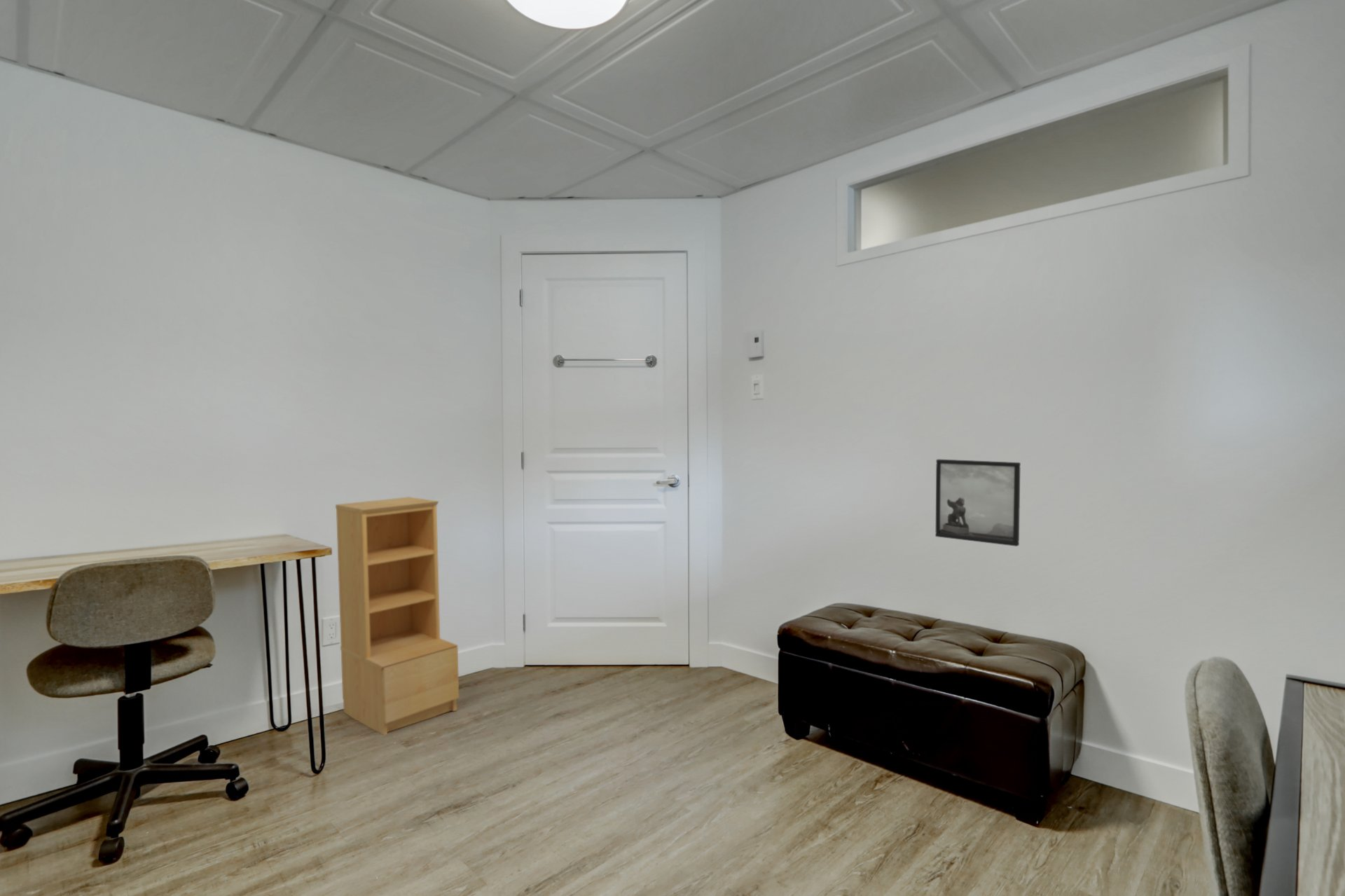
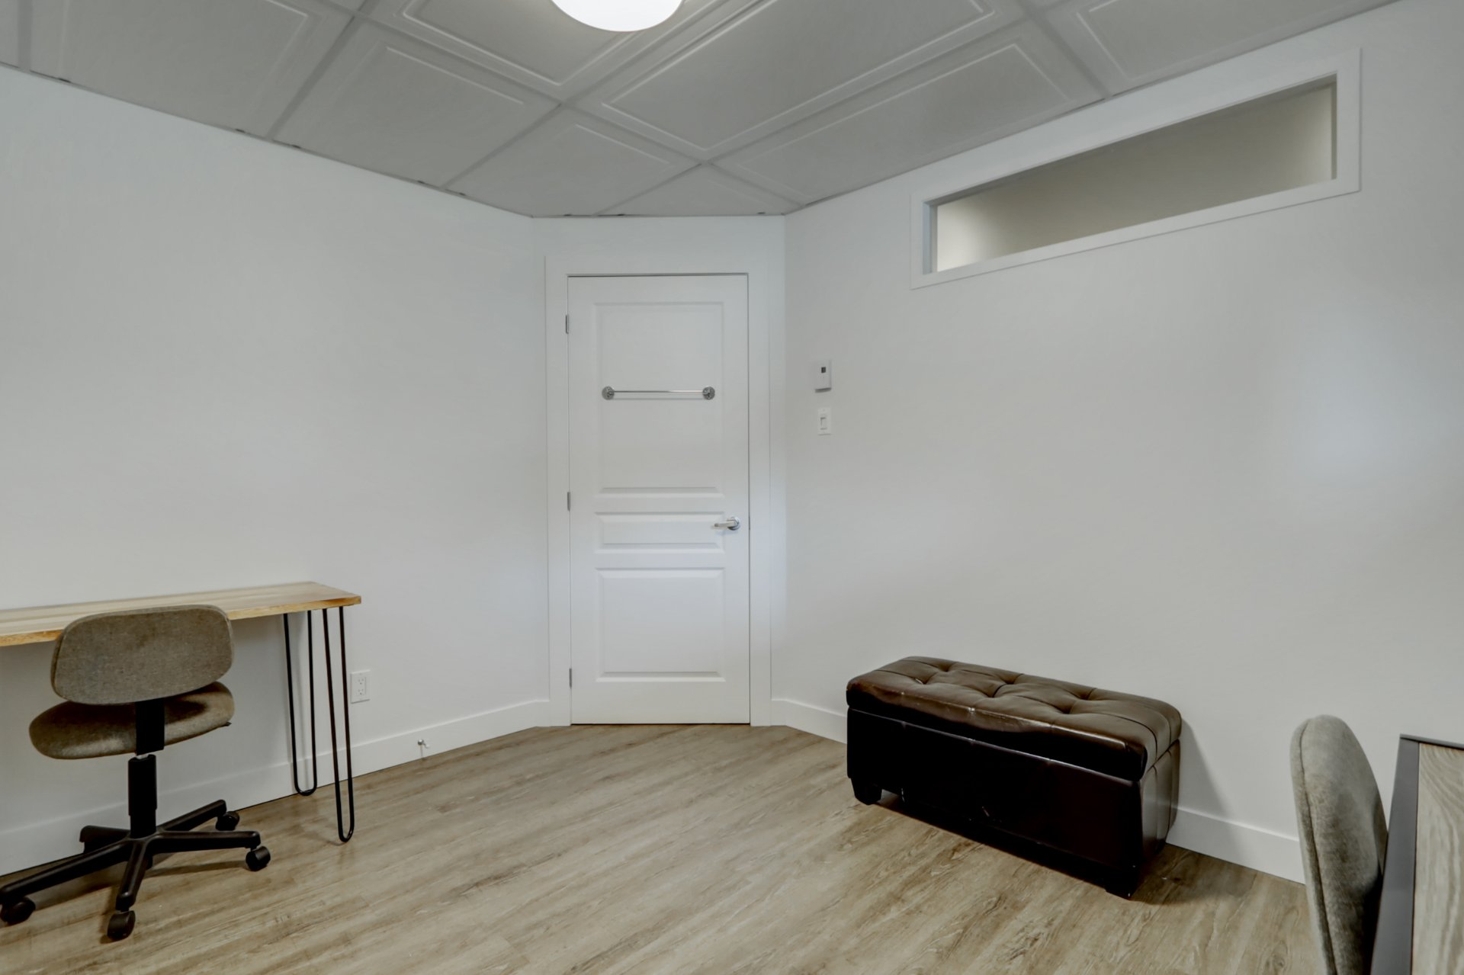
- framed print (976, 501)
- bookshelf (398, 608)
